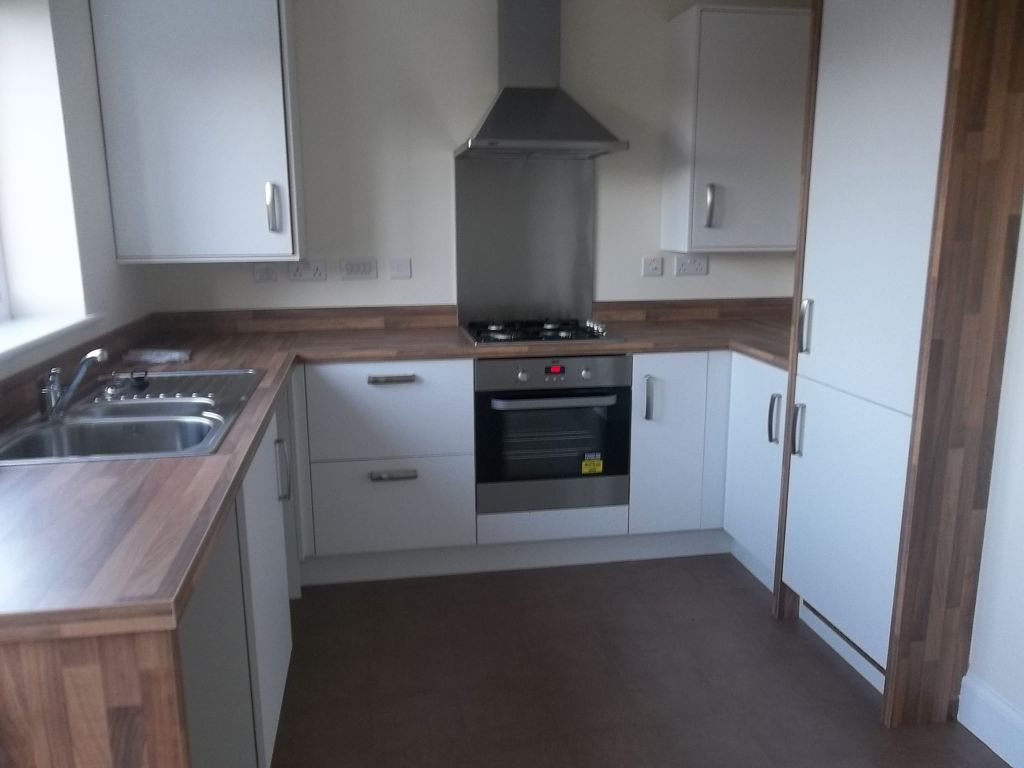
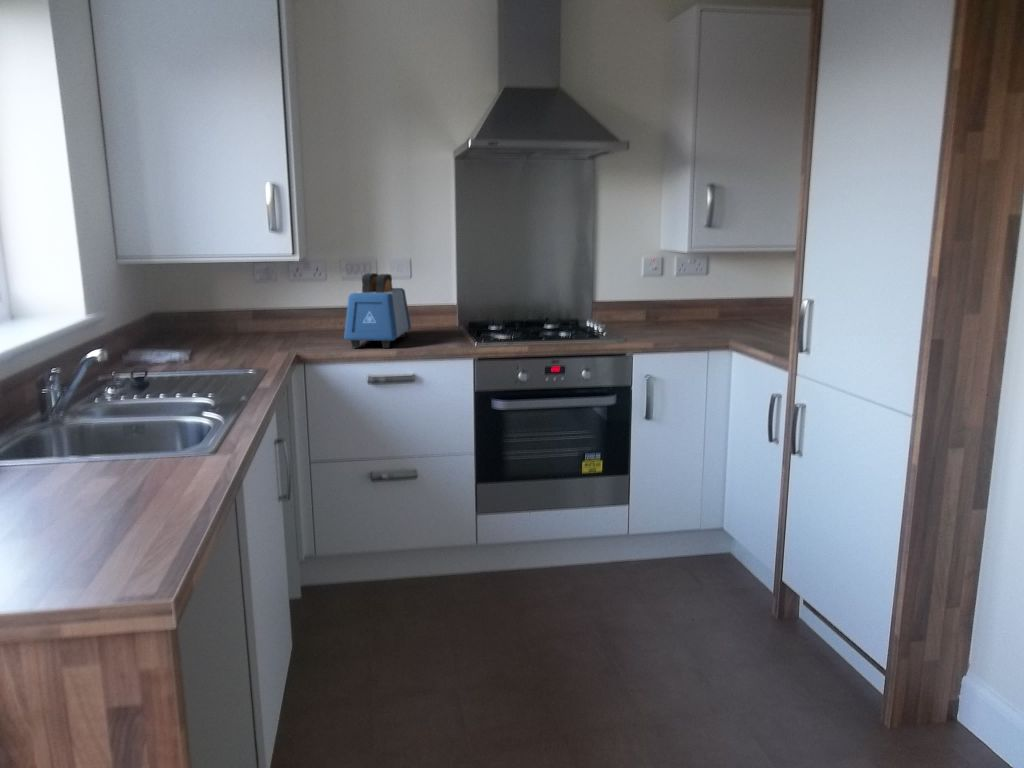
+ toaster (378, 308)
